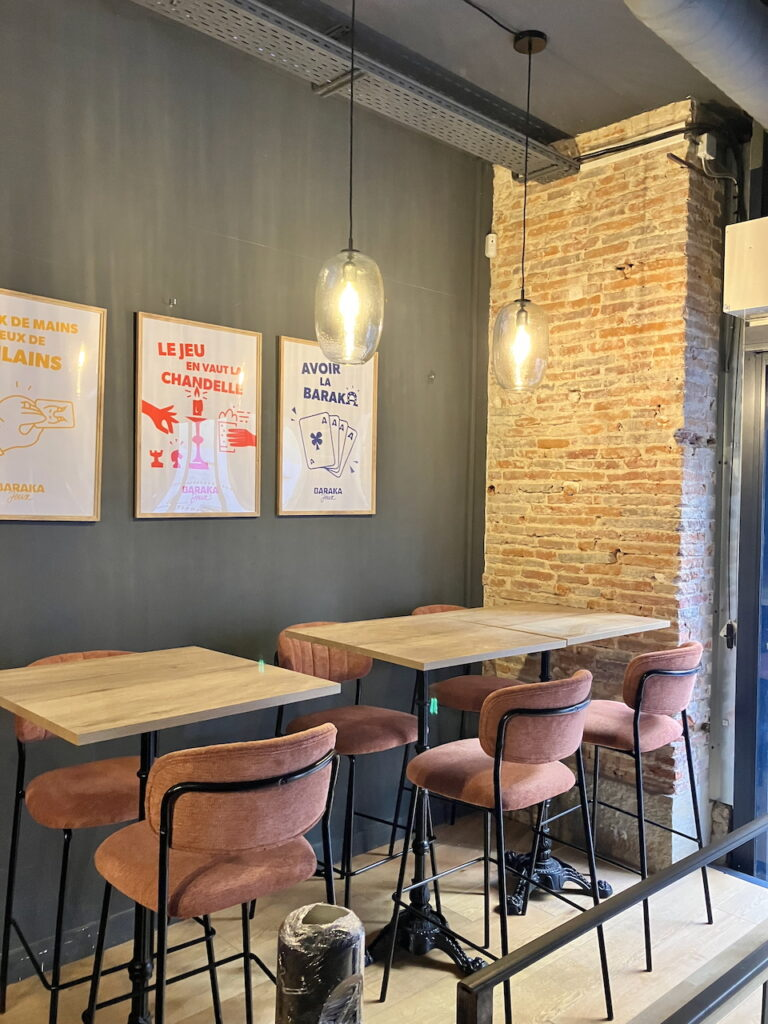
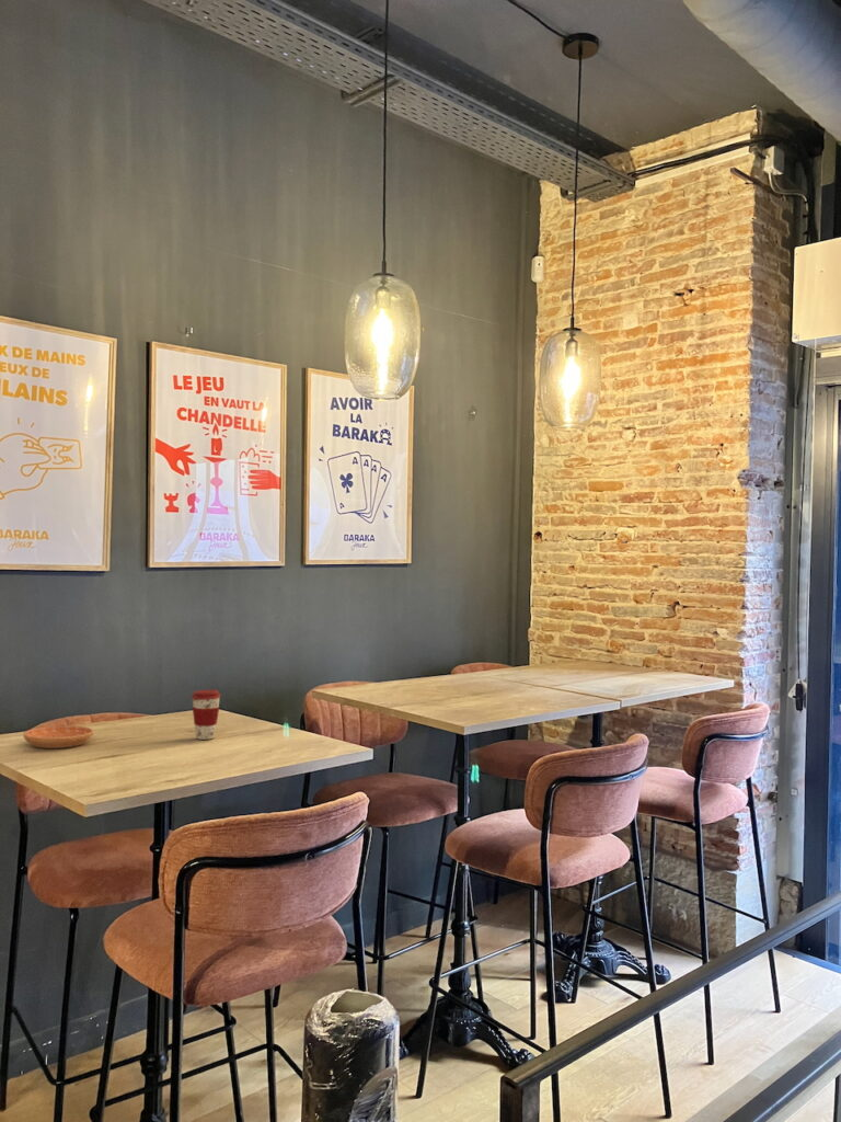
+ saucer (58, 736)
+ coffee cup (205, 714)
